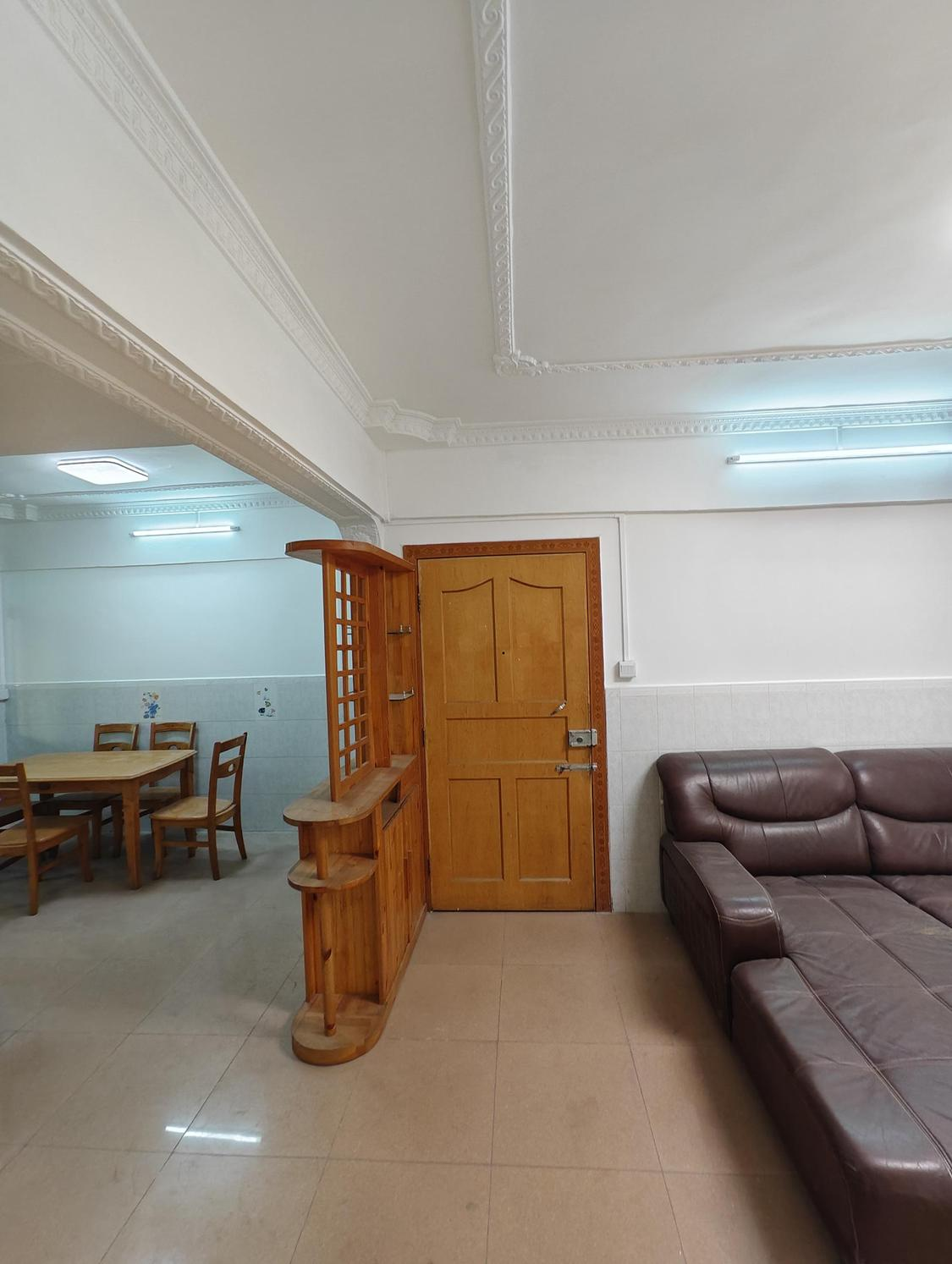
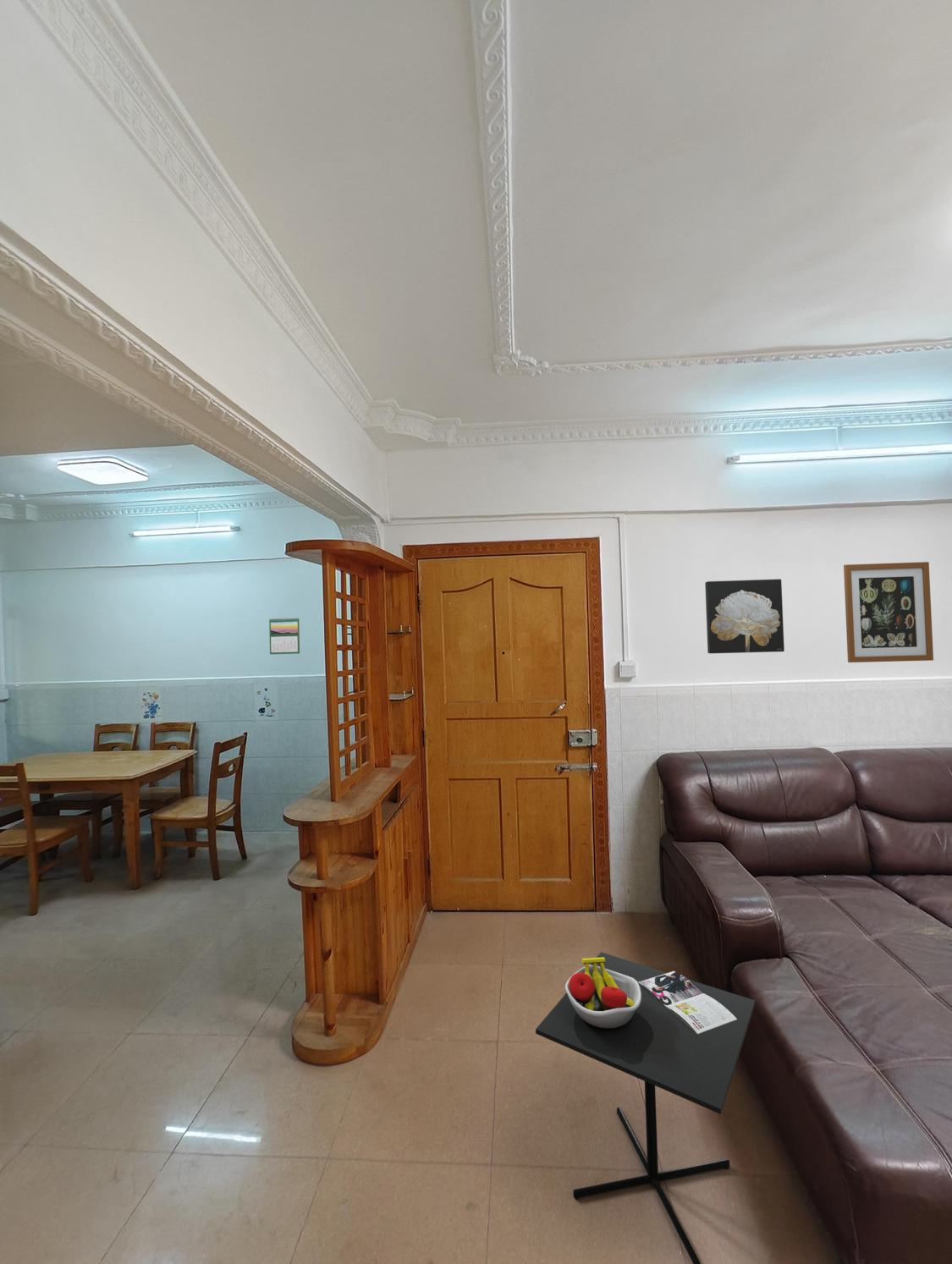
+ wall art (888, 612)
+ wall art (744, 616)
+ calendar (284, 635)
+ kitchen table (652, 1072)
